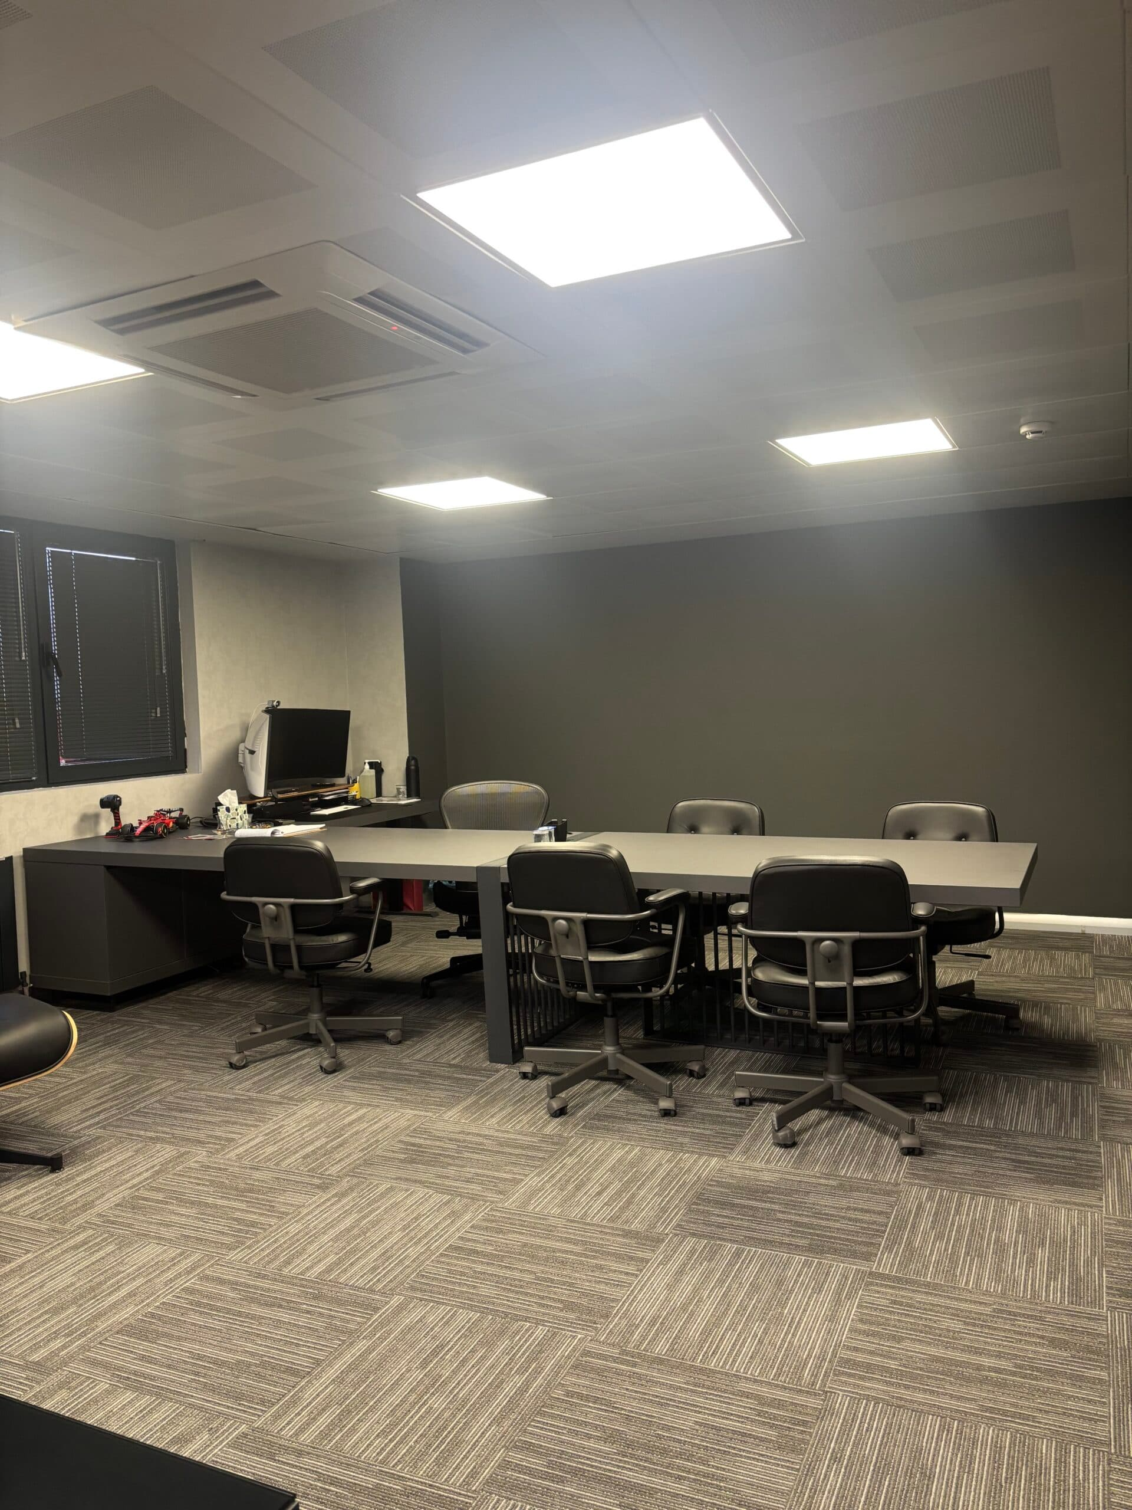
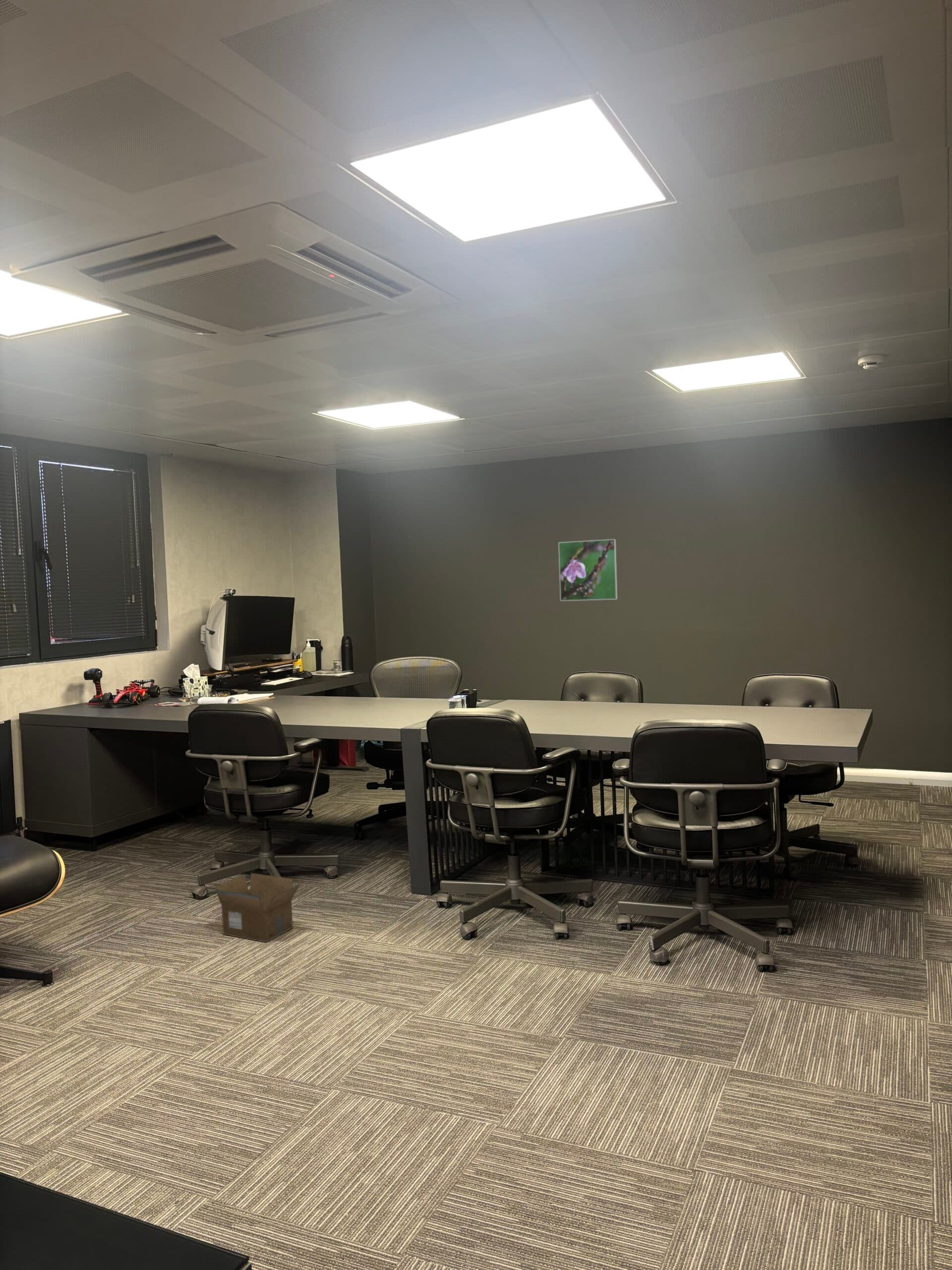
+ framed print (588, 571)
+ cardboard box (258, 908)
